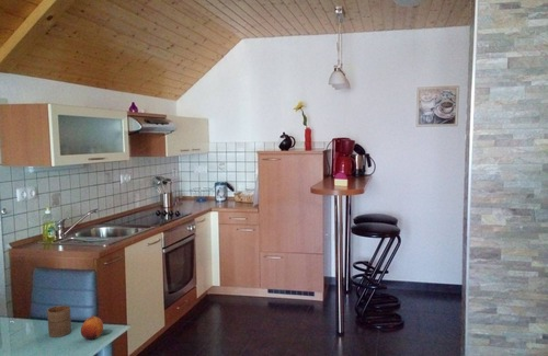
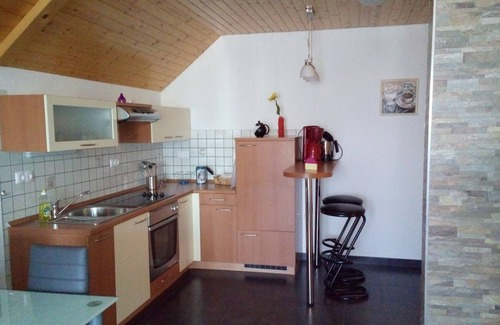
- fruit (92, 328)
- cup (58, 320)
